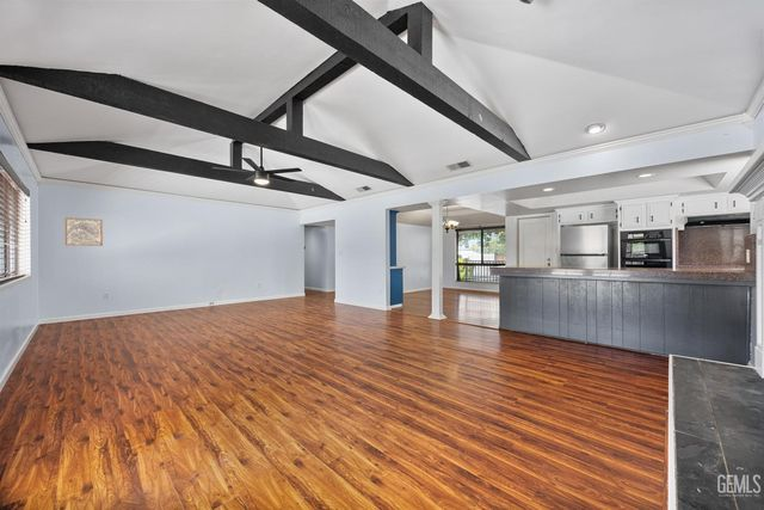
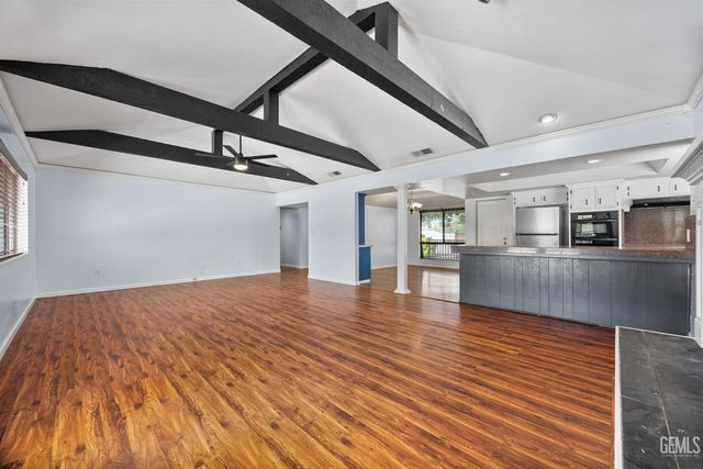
- wall art (84, 232)
